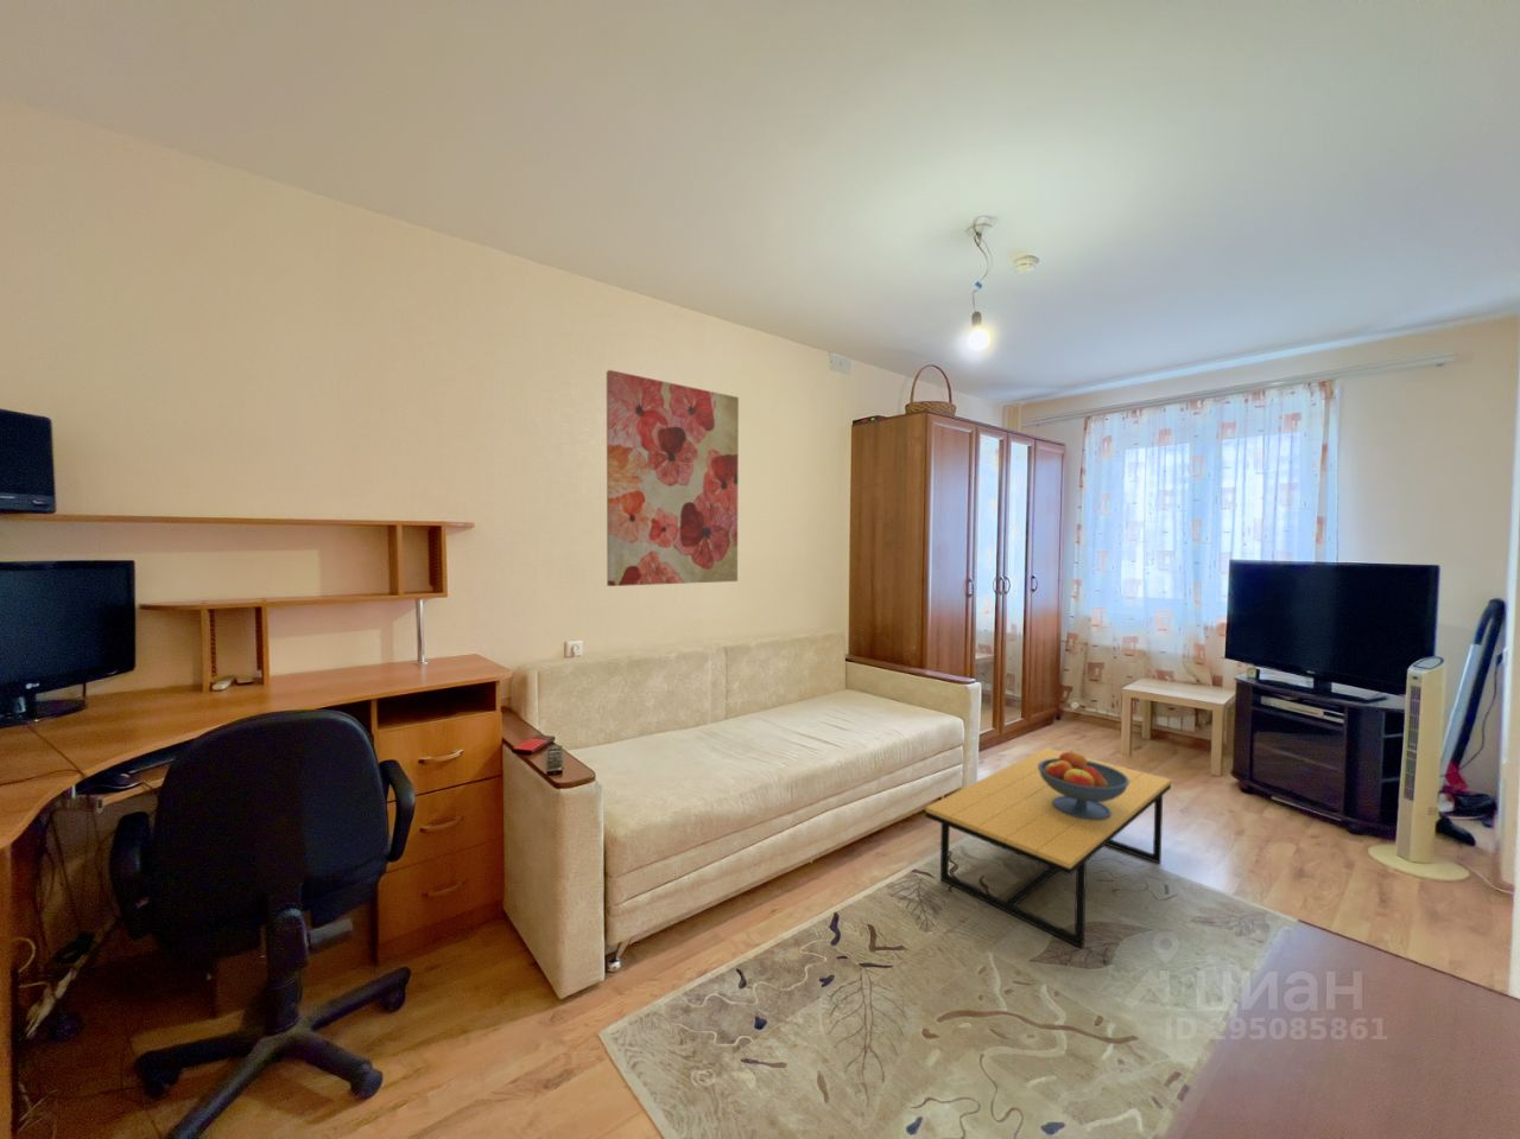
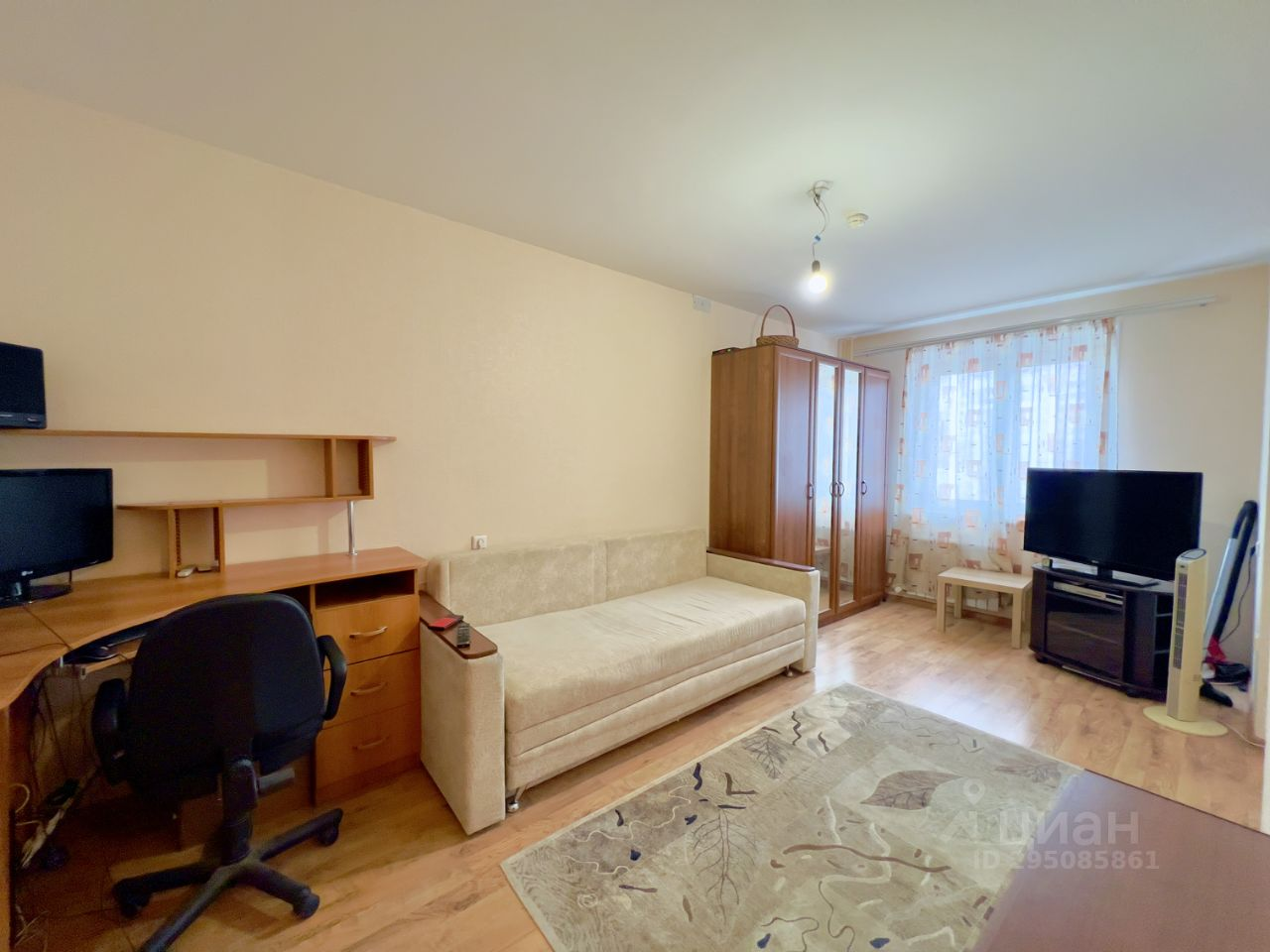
- fruit bowl (1082, 782)
- coffee table (1054, 830)
- wall art (677, 485)
